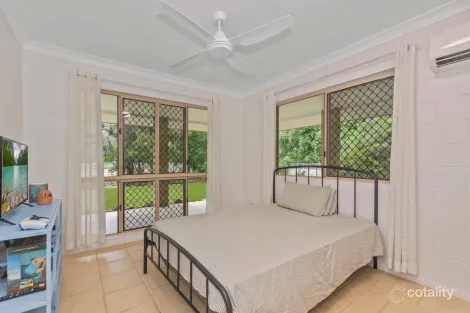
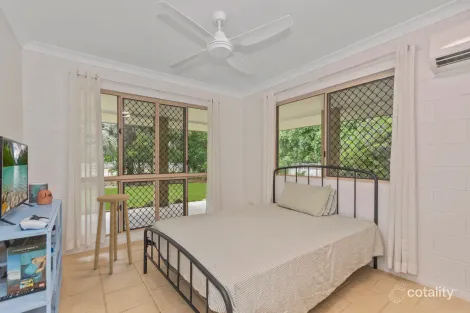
+ stool (113, 231)
